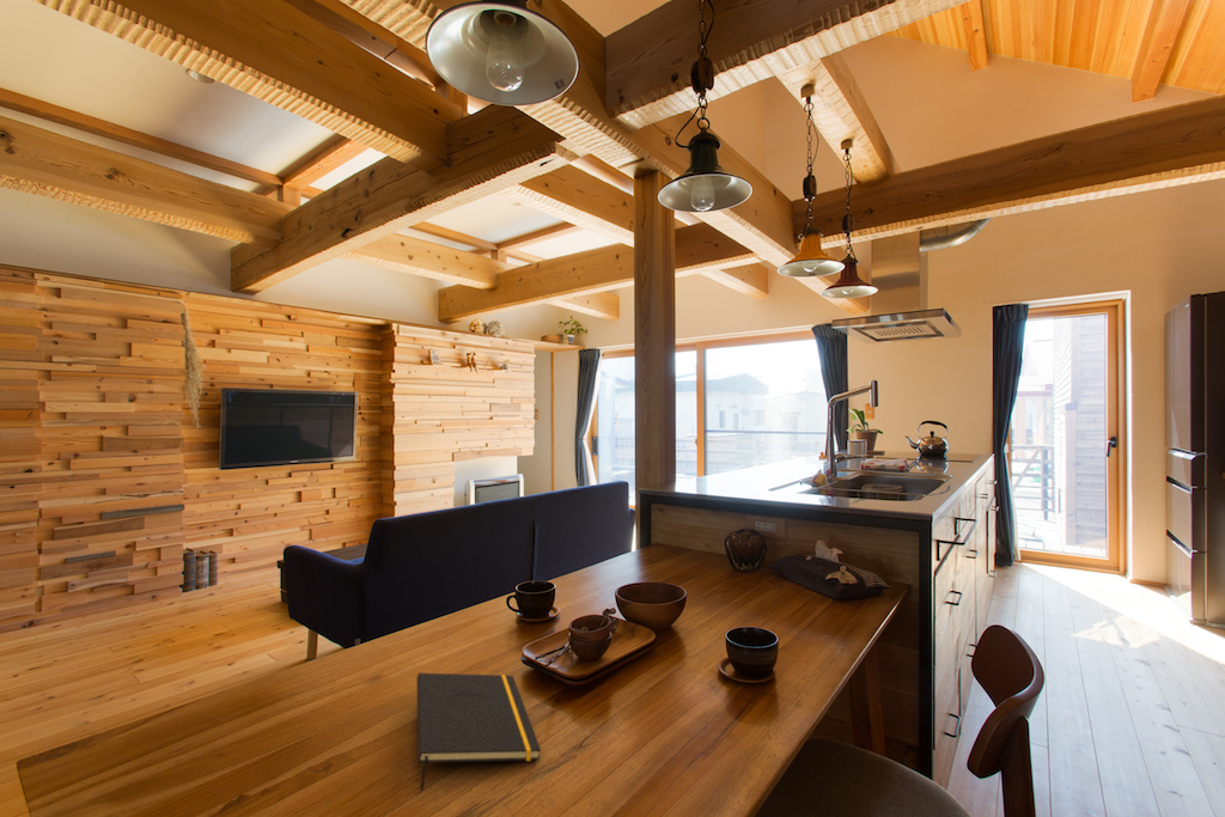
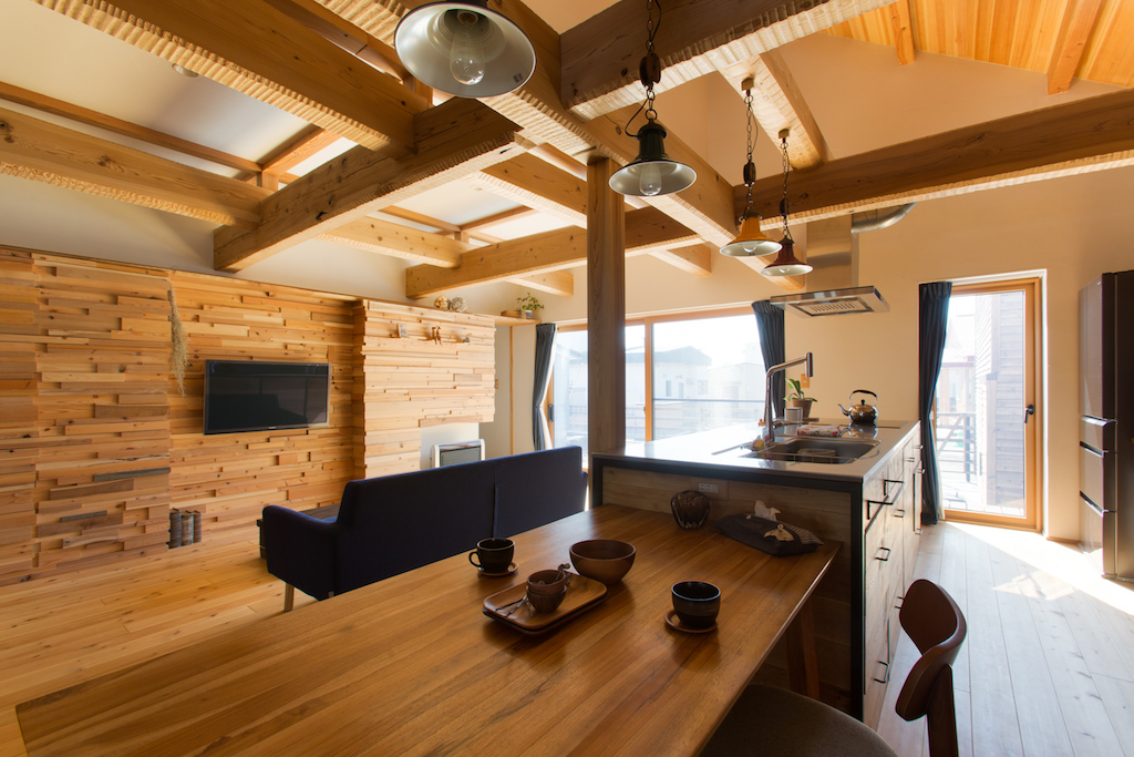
- notepad (473, 712)
